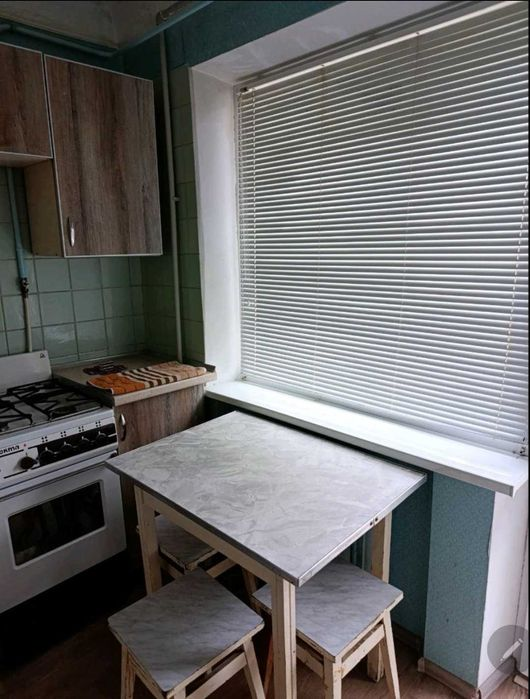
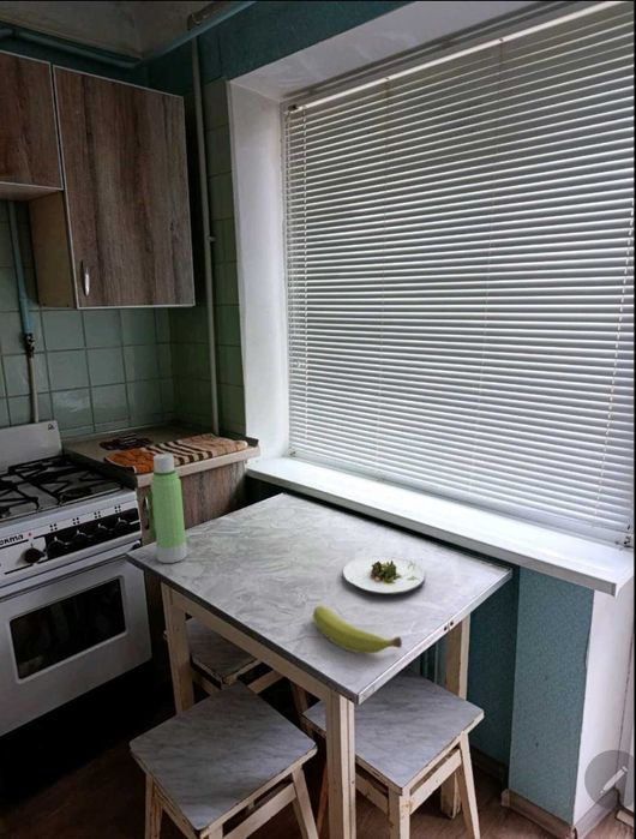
+ water bottle (166, 507)
+ salad plate (384, 569)
+ fruit (350, 625)
